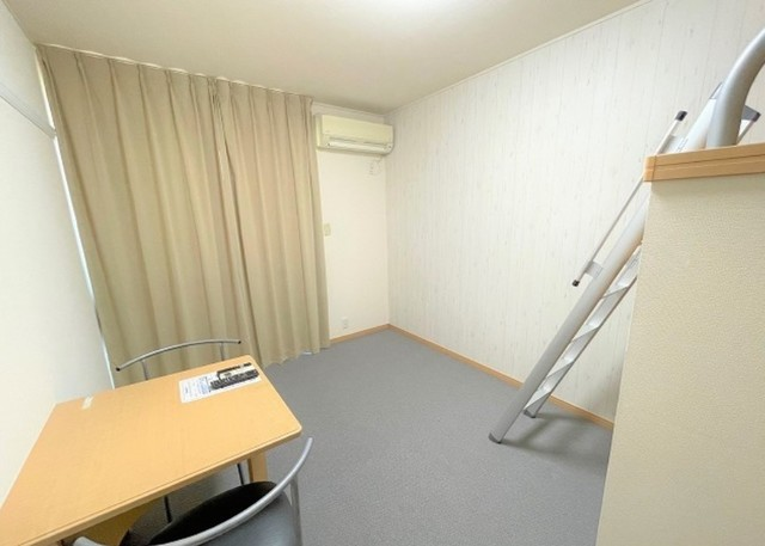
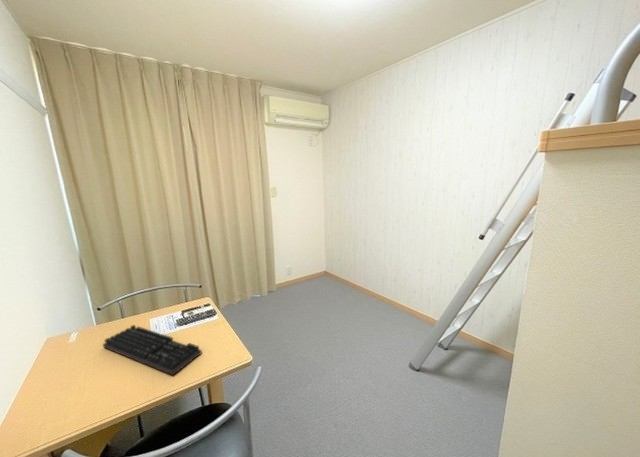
+ keyboard (150, 346)
